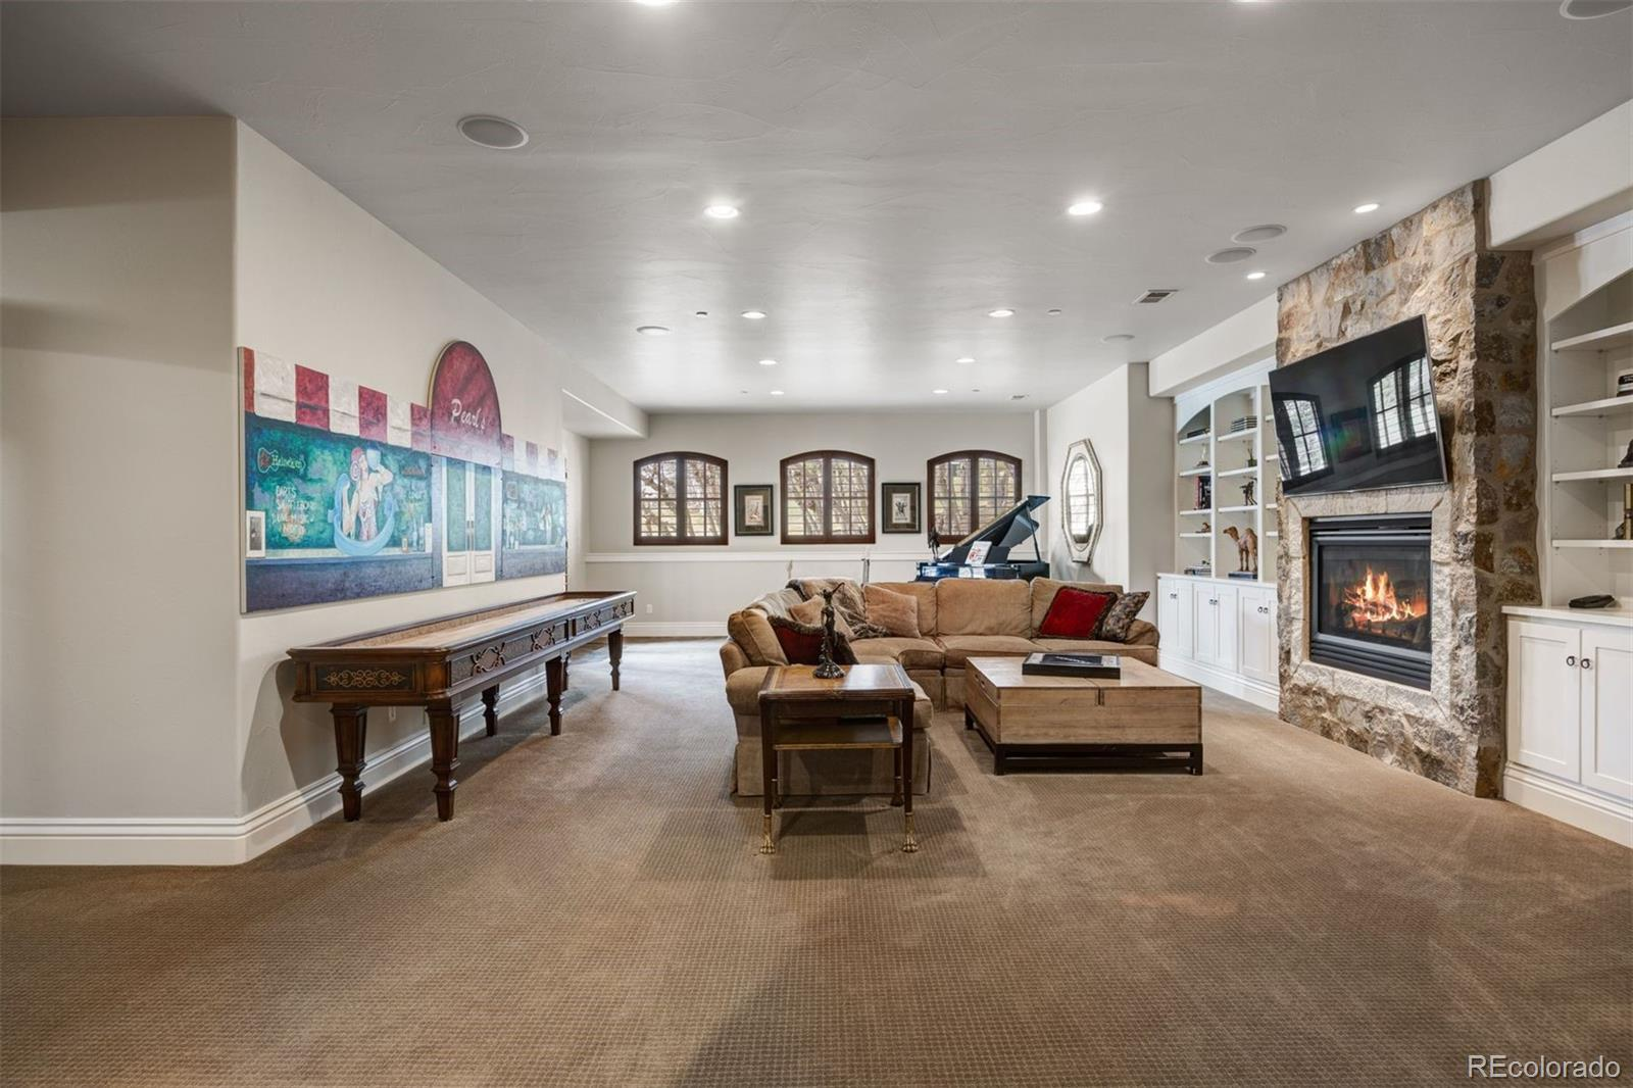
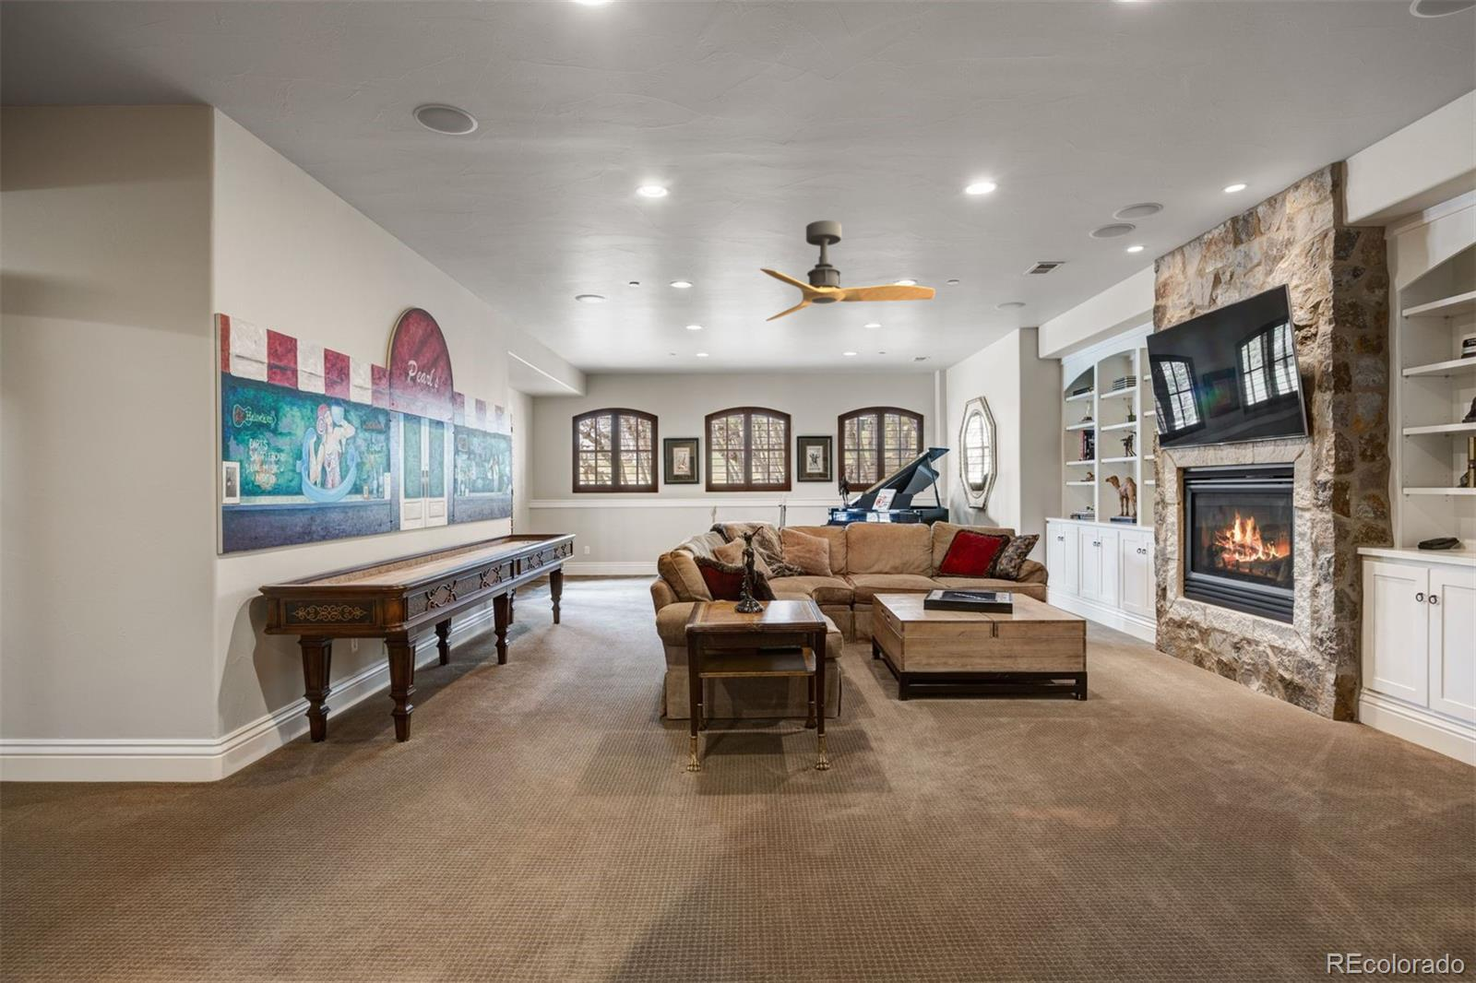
+ ceiling fan (838, 270)
